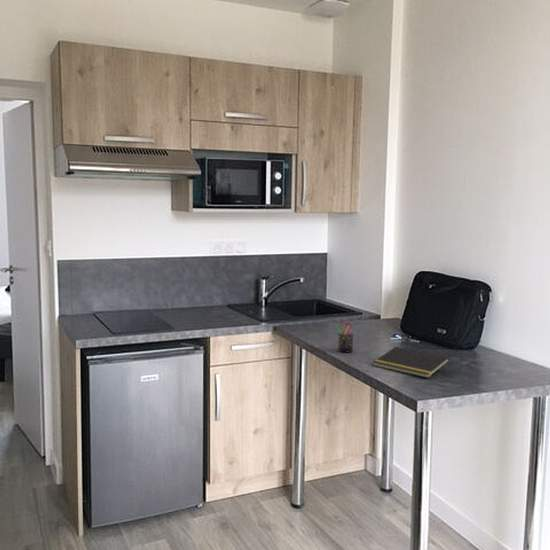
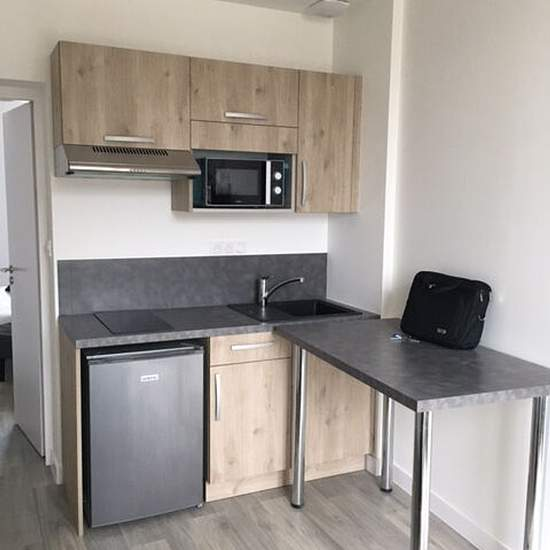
- notepad (410, 361)
- pen holder (343, 335)
